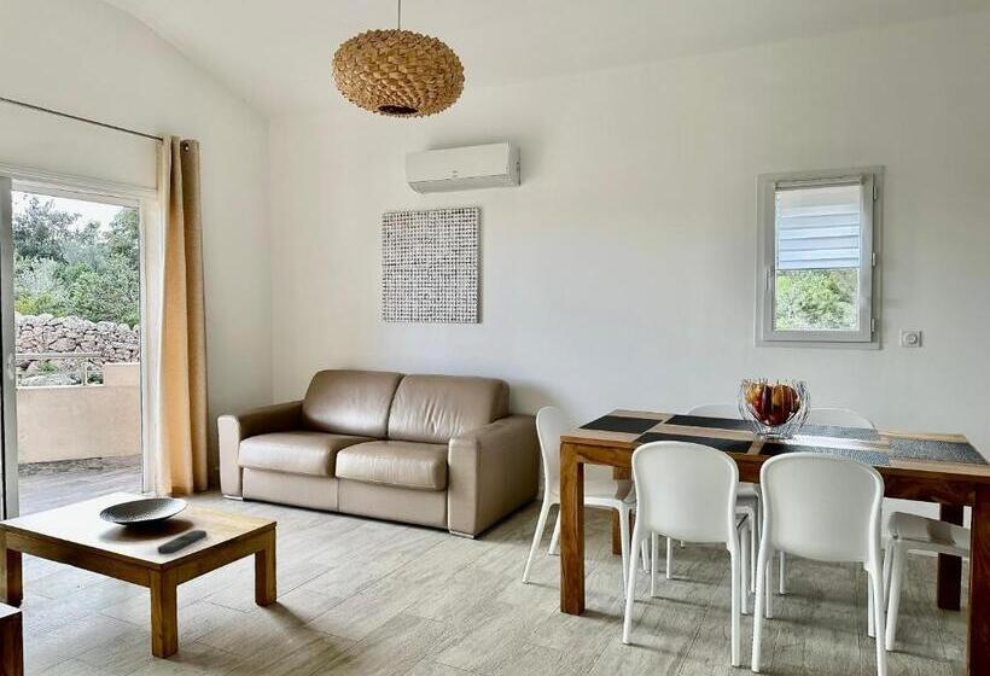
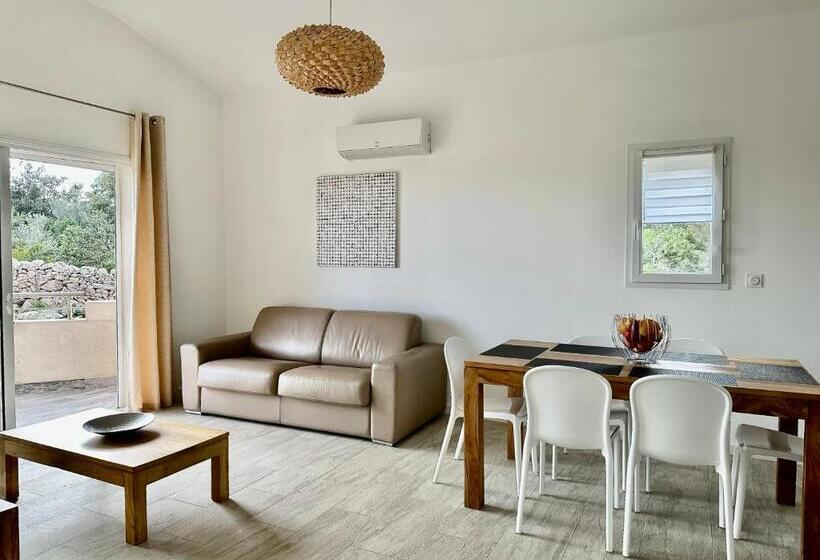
- remote control (182, 540)
